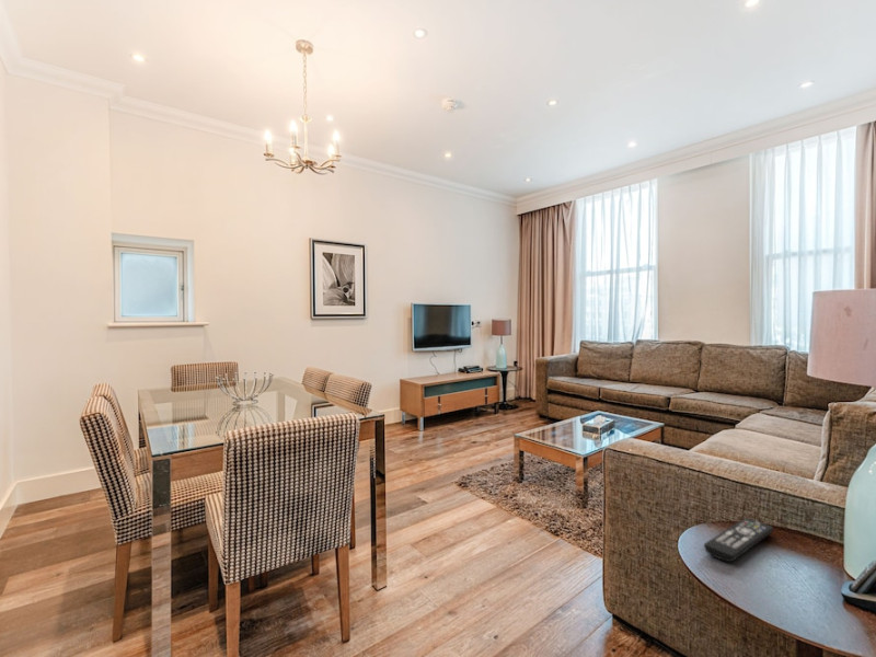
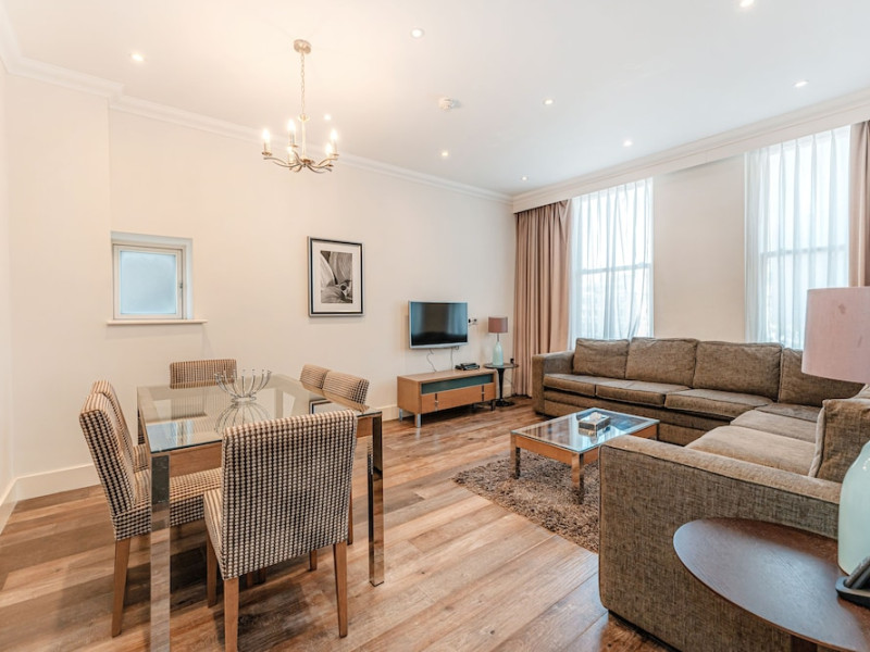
- remote control (739, 539)
